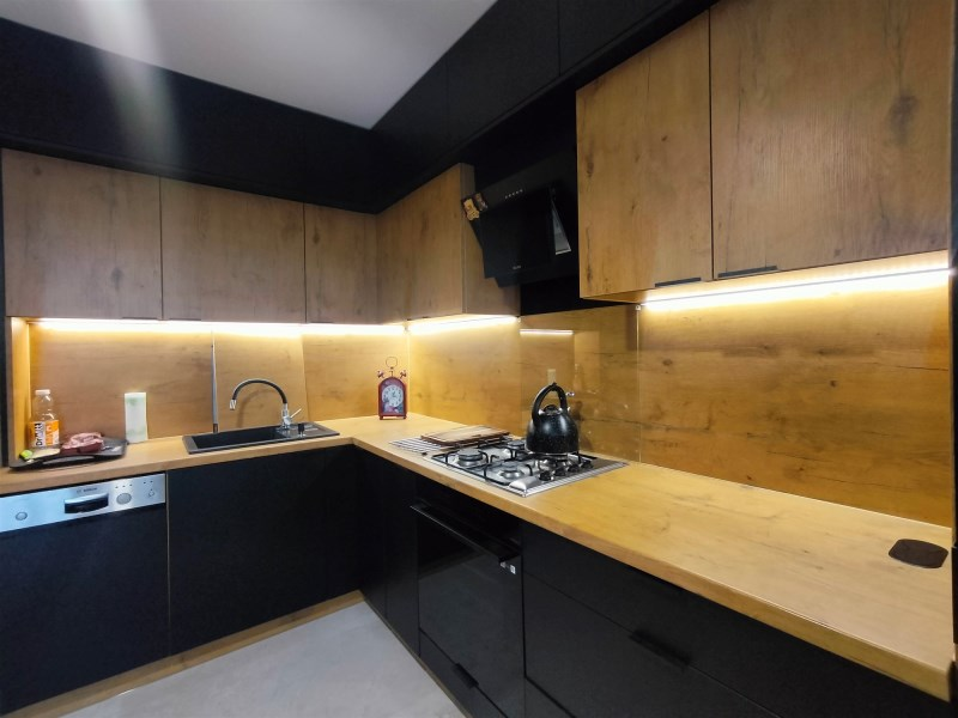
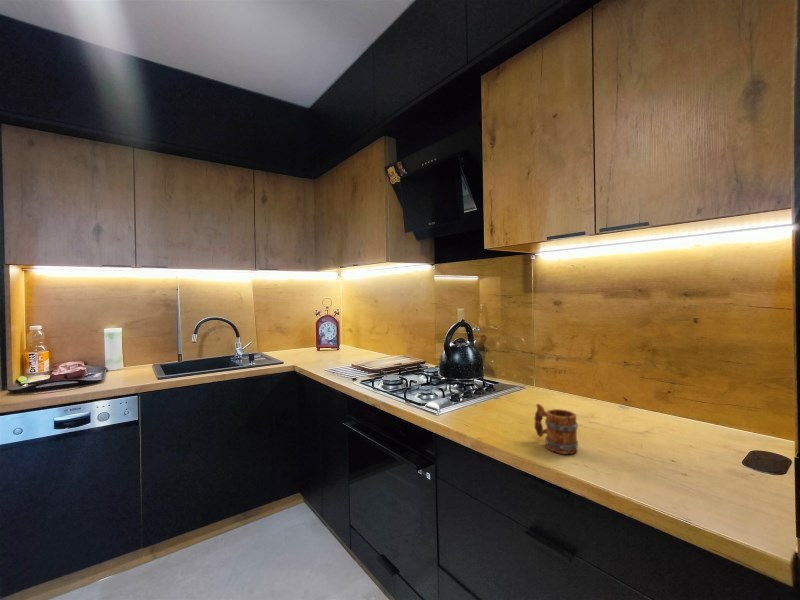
+ mug (555, 427)
